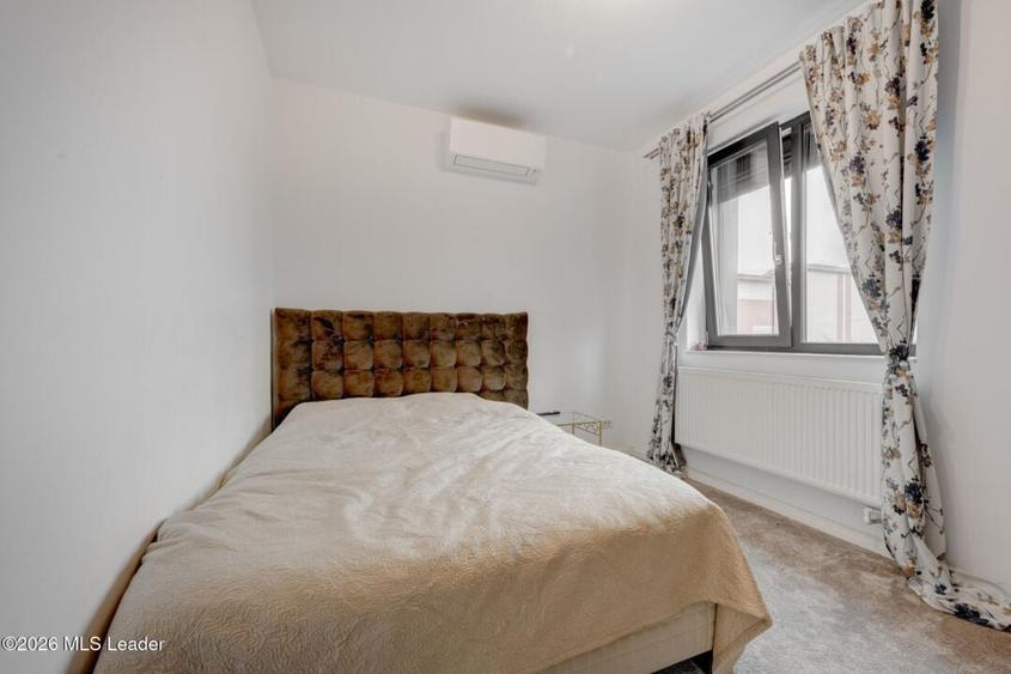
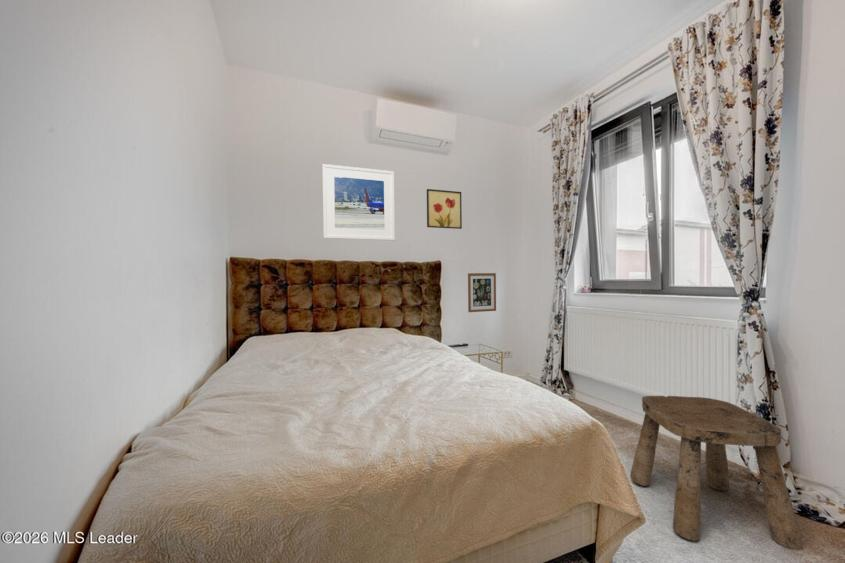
+ stool (700, 460)
+ wall art (444, 209)
+ wall art (482, 292)
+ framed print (359, 203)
